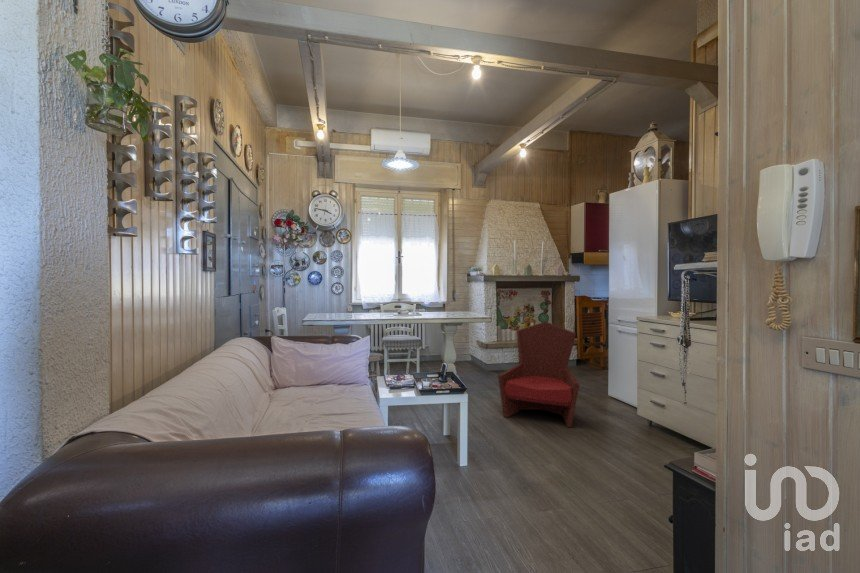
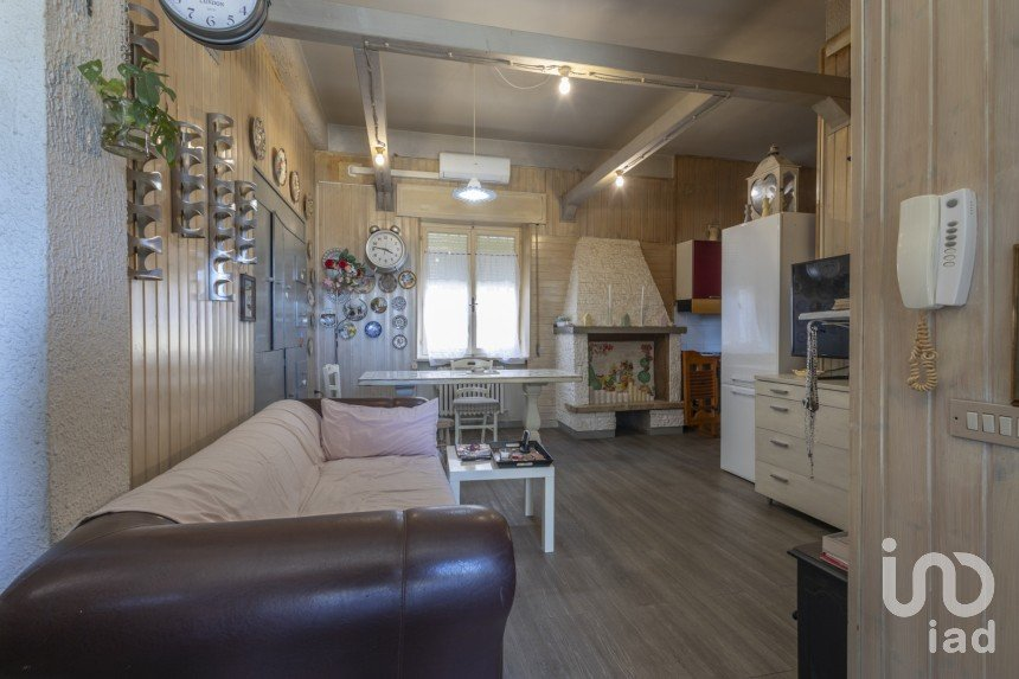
- armchair (541, 368)
